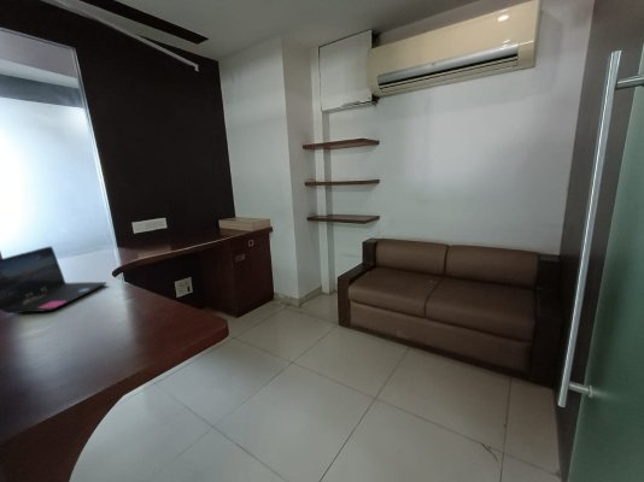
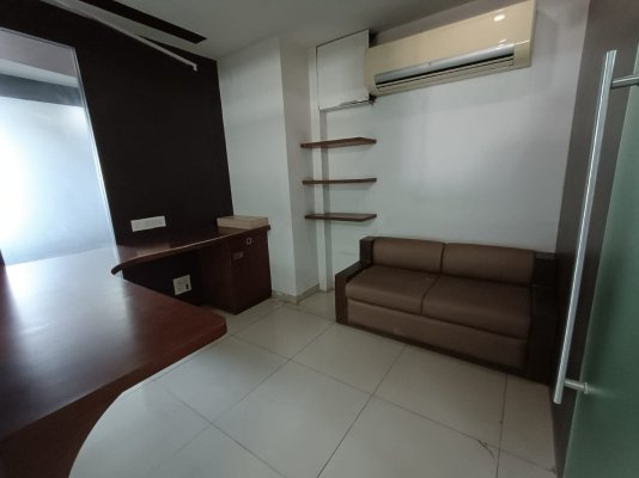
- laptop (51, 276)
